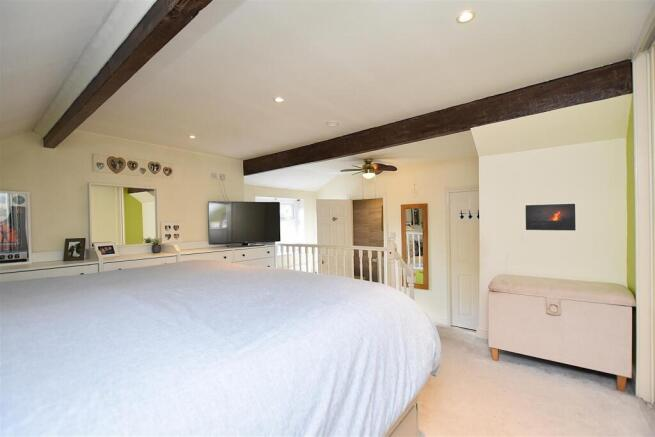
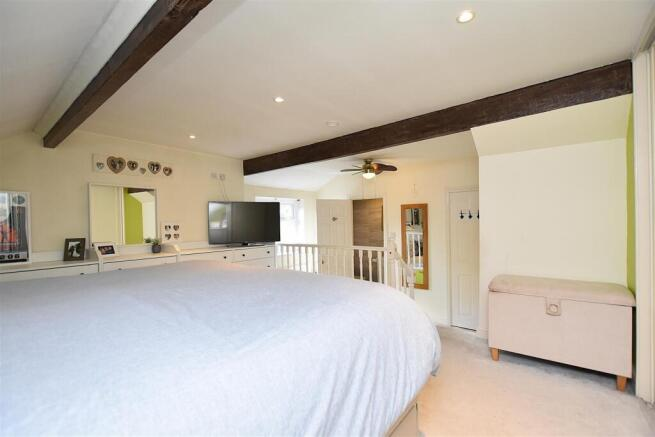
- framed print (549, 217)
